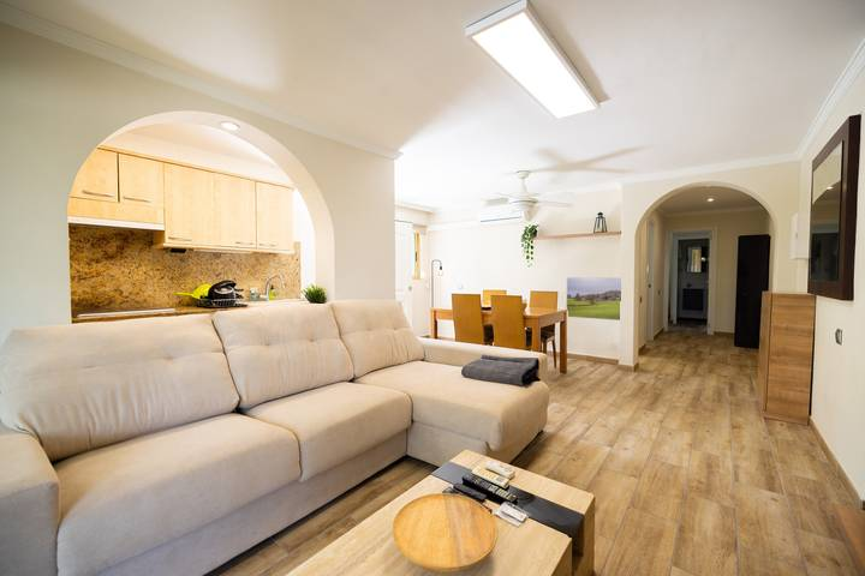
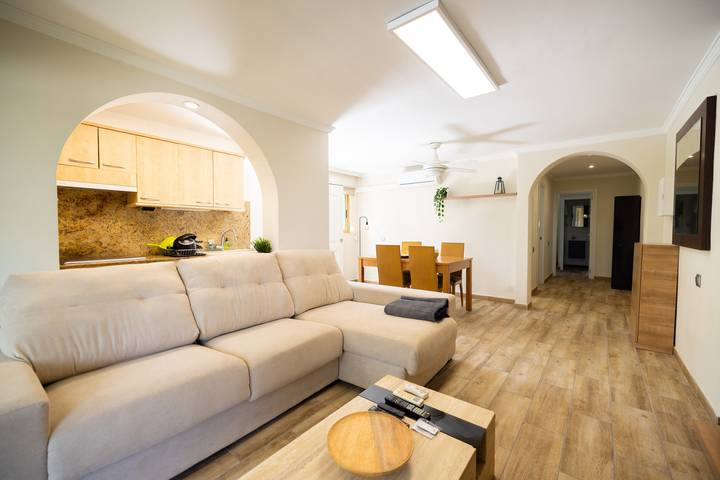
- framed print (597, 298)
